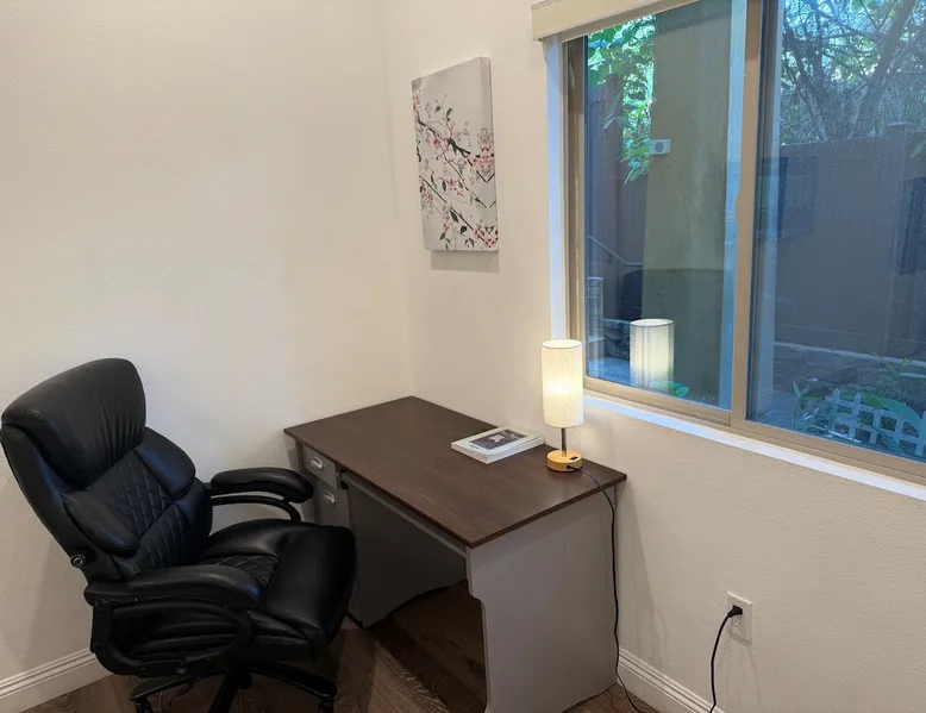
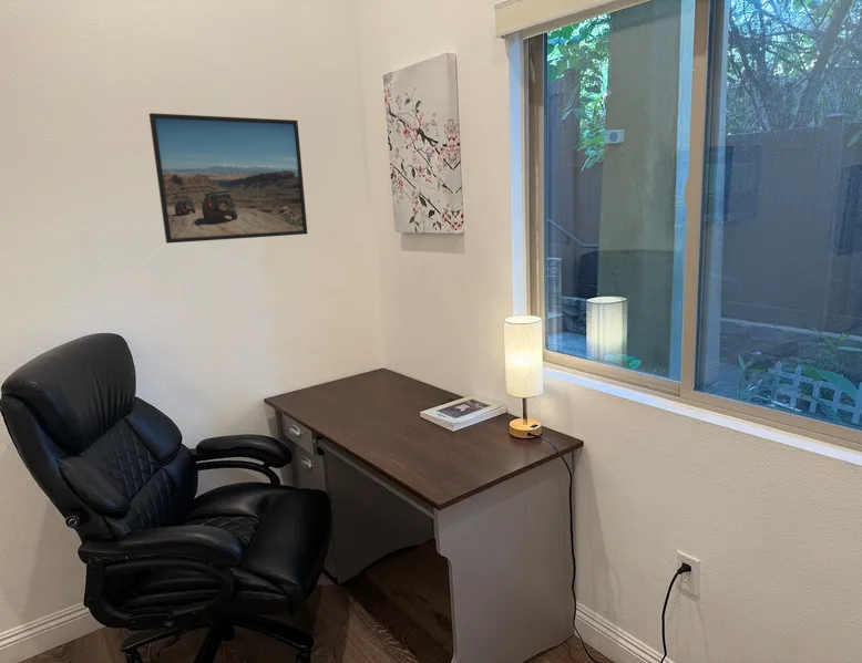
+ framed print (235, 178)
